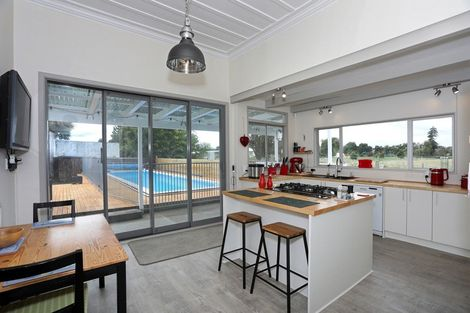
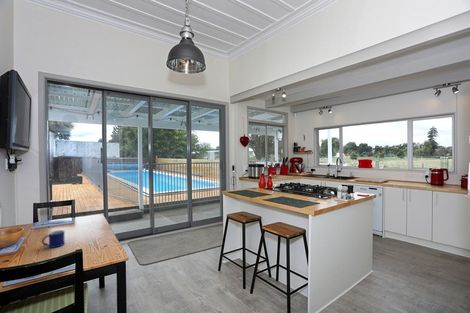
+ mug (53, 239)
